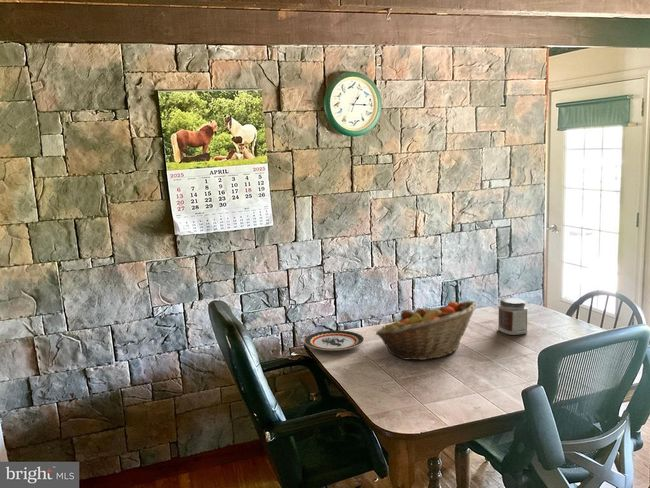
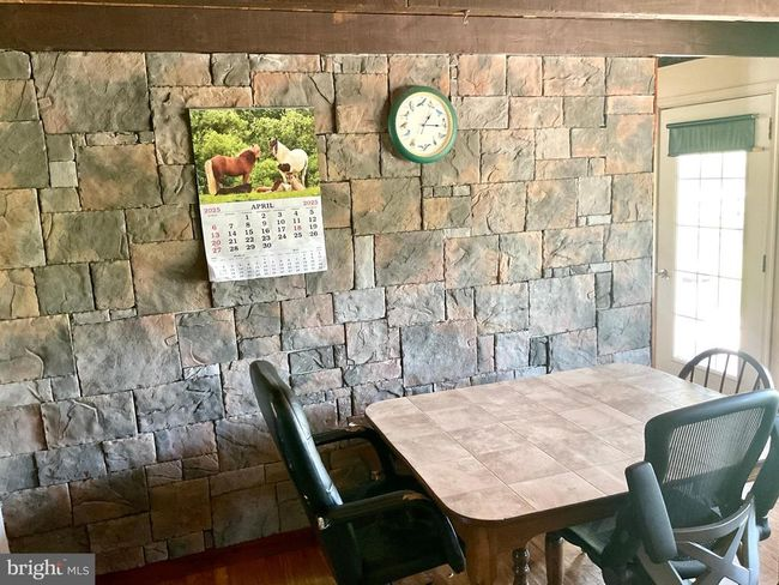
- jar (512, 315)
- fruit basket (427, 326)
- plate (334, 341)
